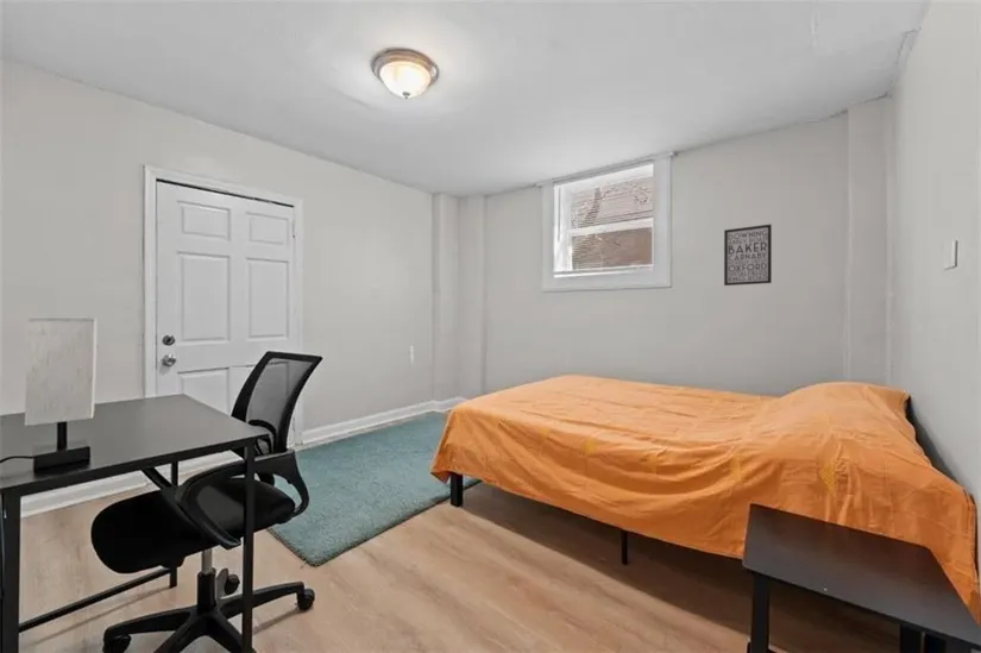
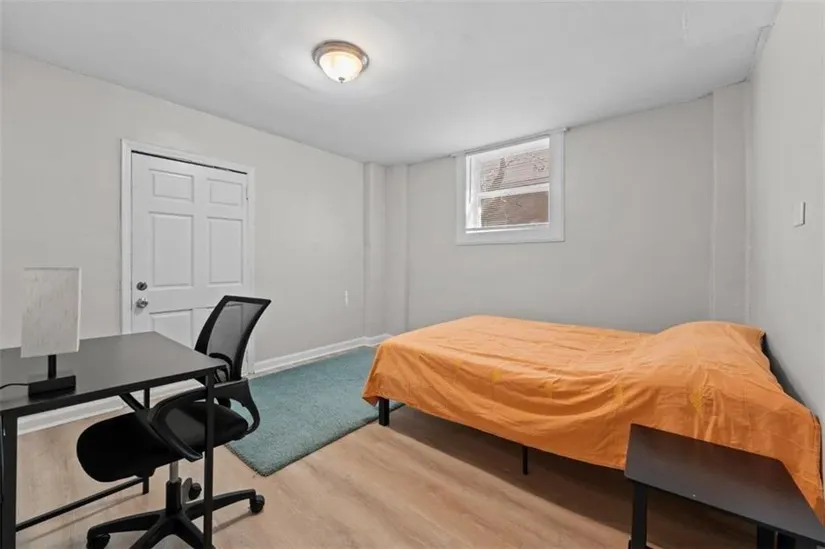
- wall art (747, 256)
